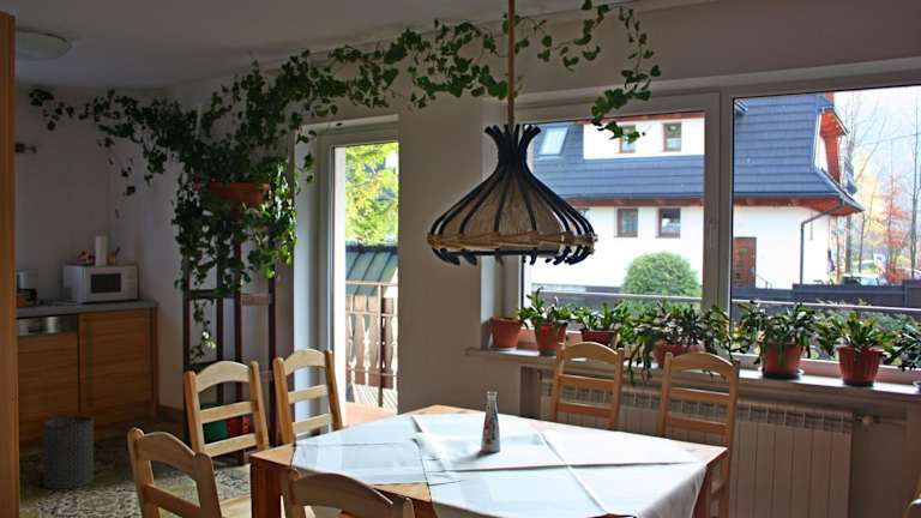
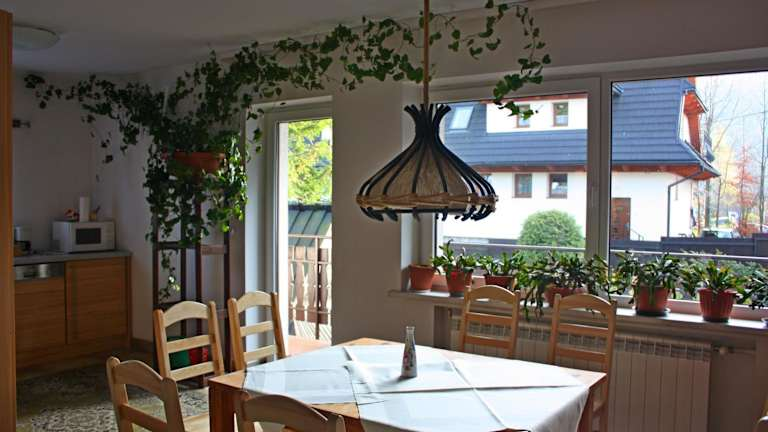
- trash can (67, 451)
